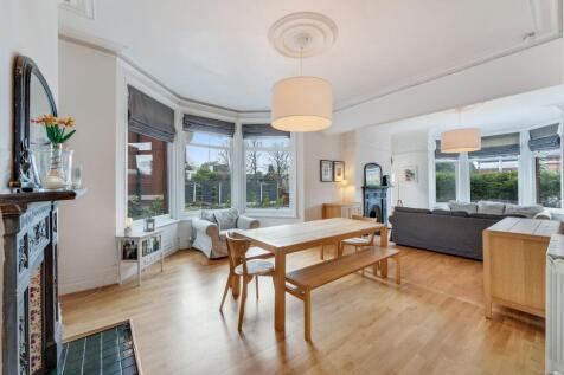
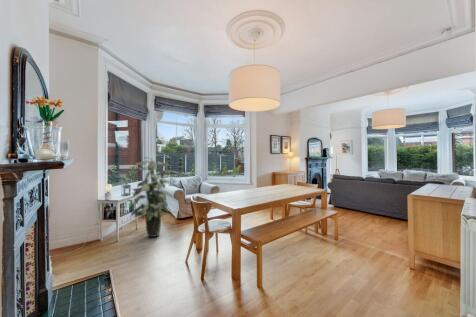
+ indoor plant (151, 196)
